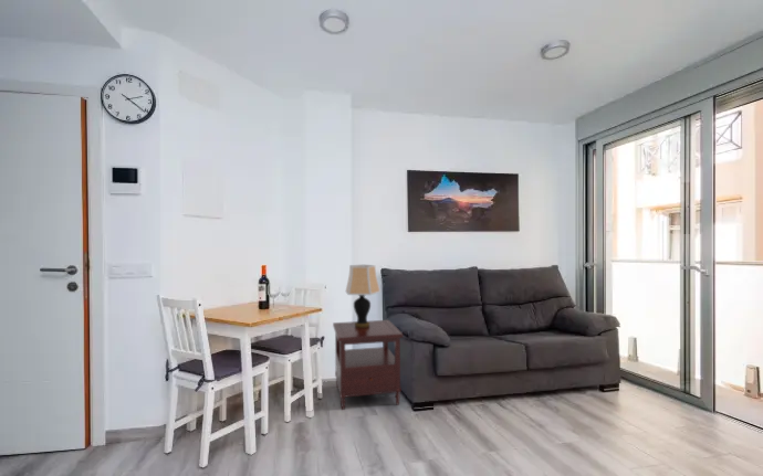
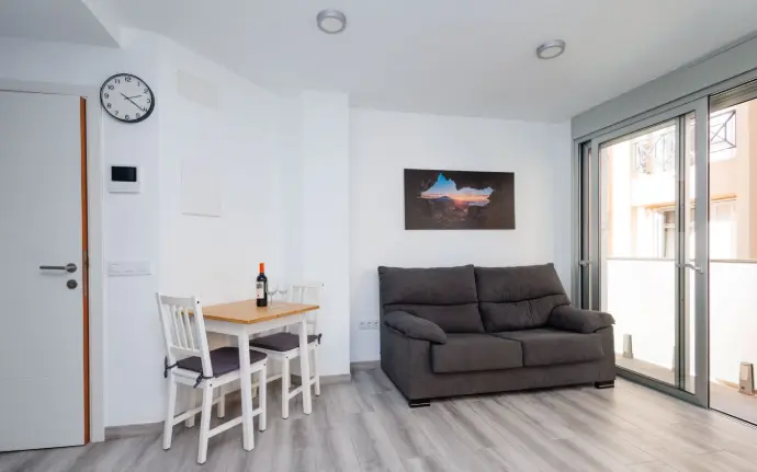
- table lamp (363, 295)
- side table (365, 361)
